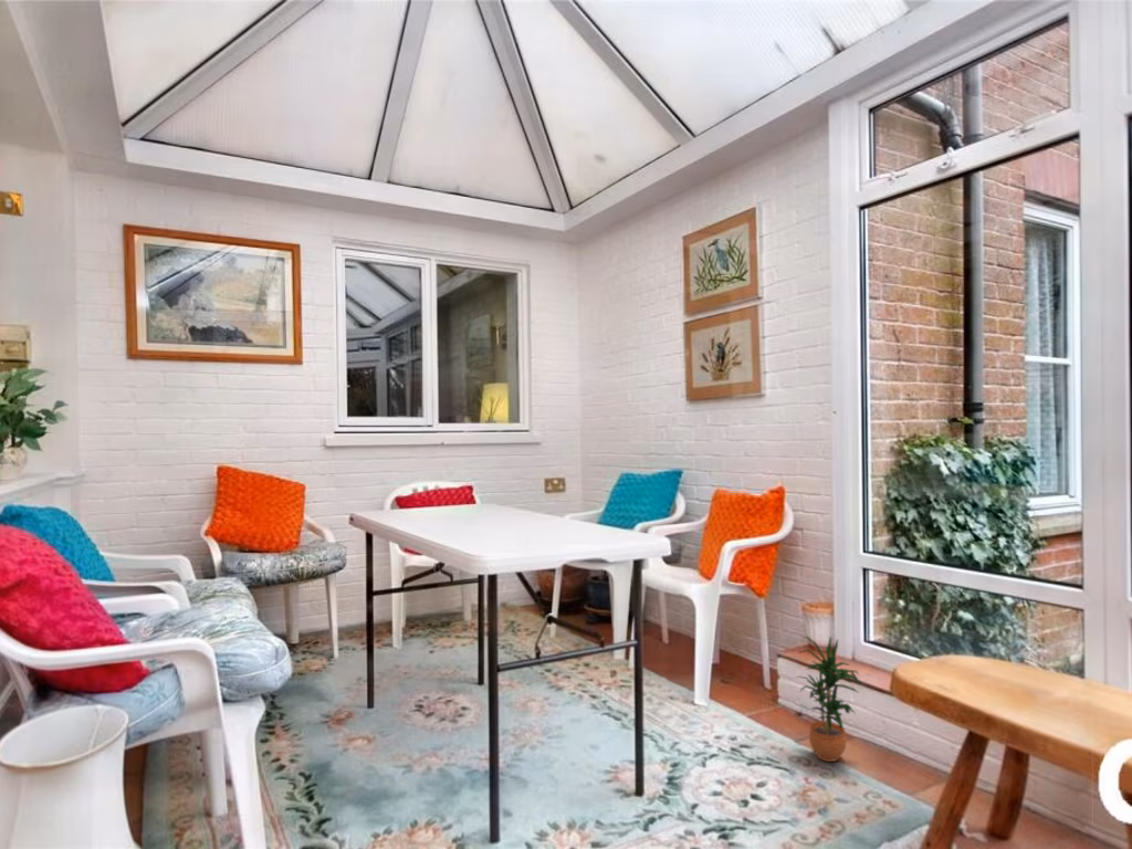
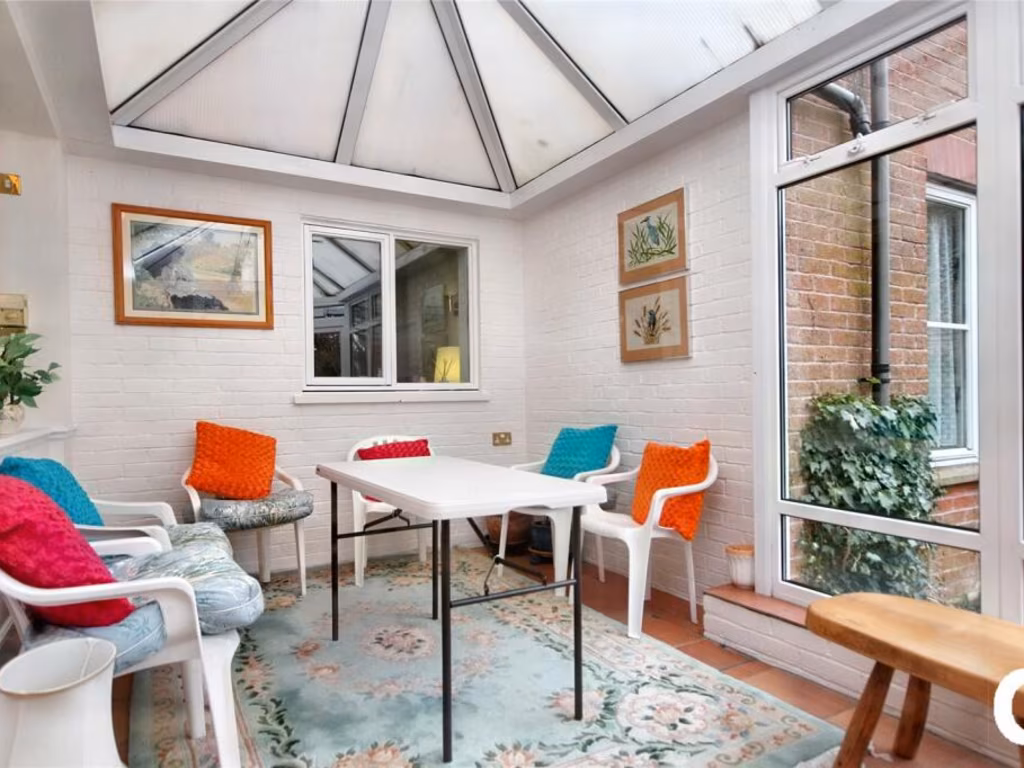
- potted plant (832, 699)
